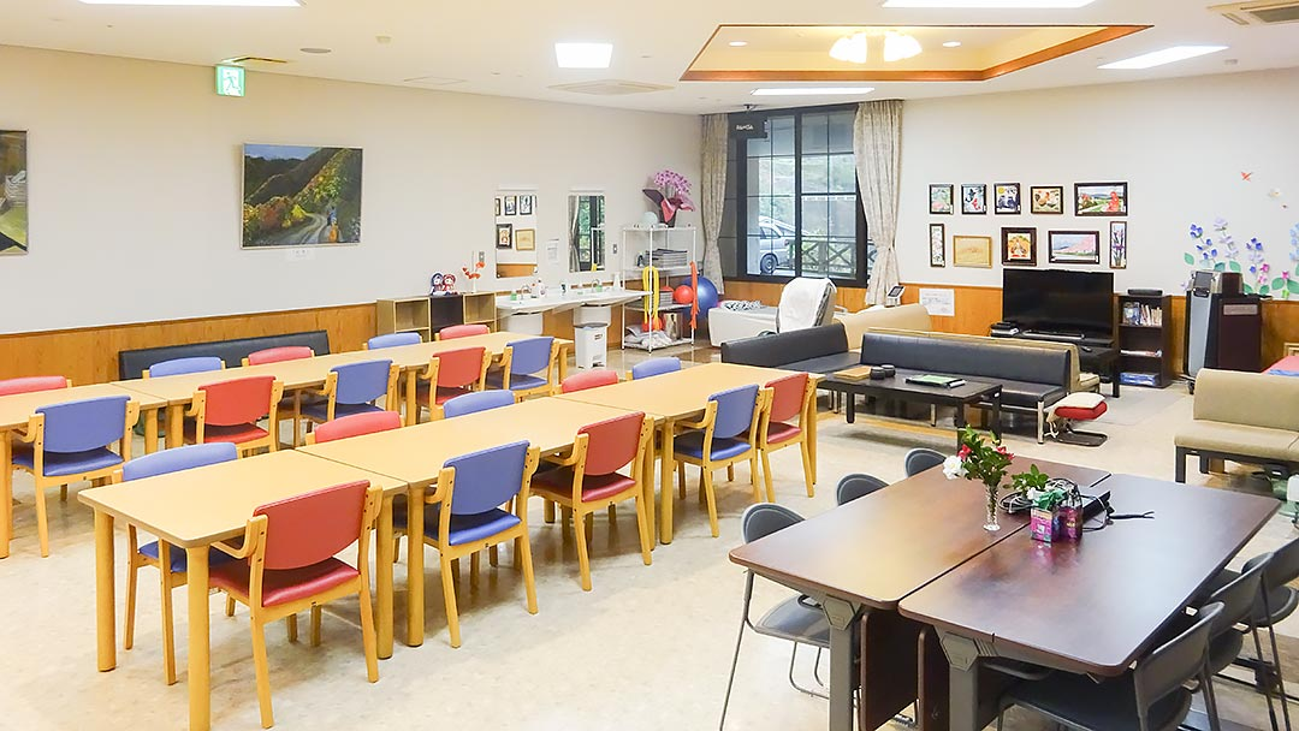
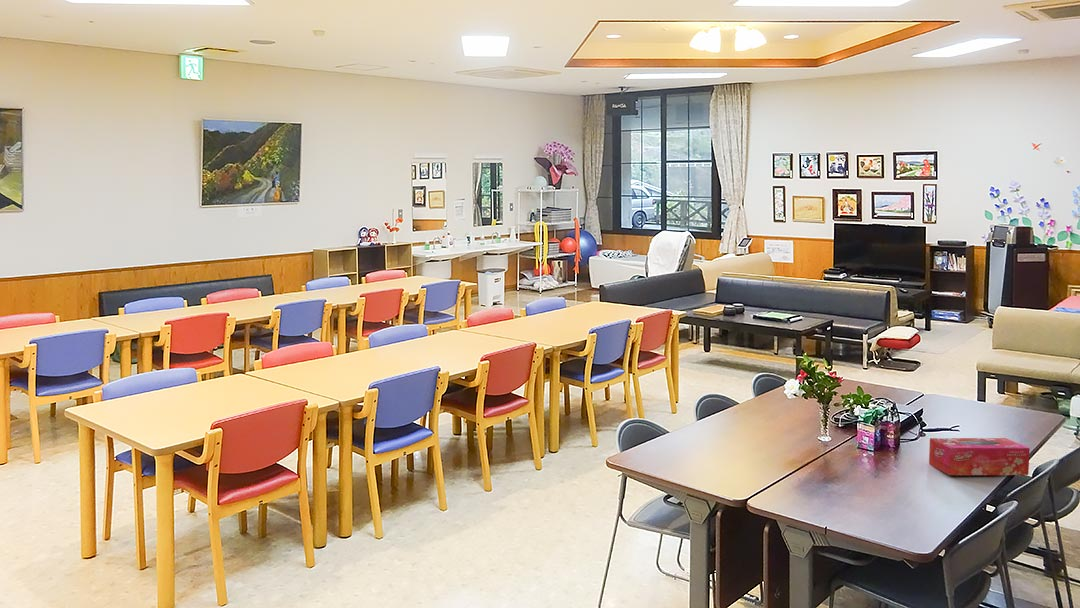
+ tissue box (978, 456)
